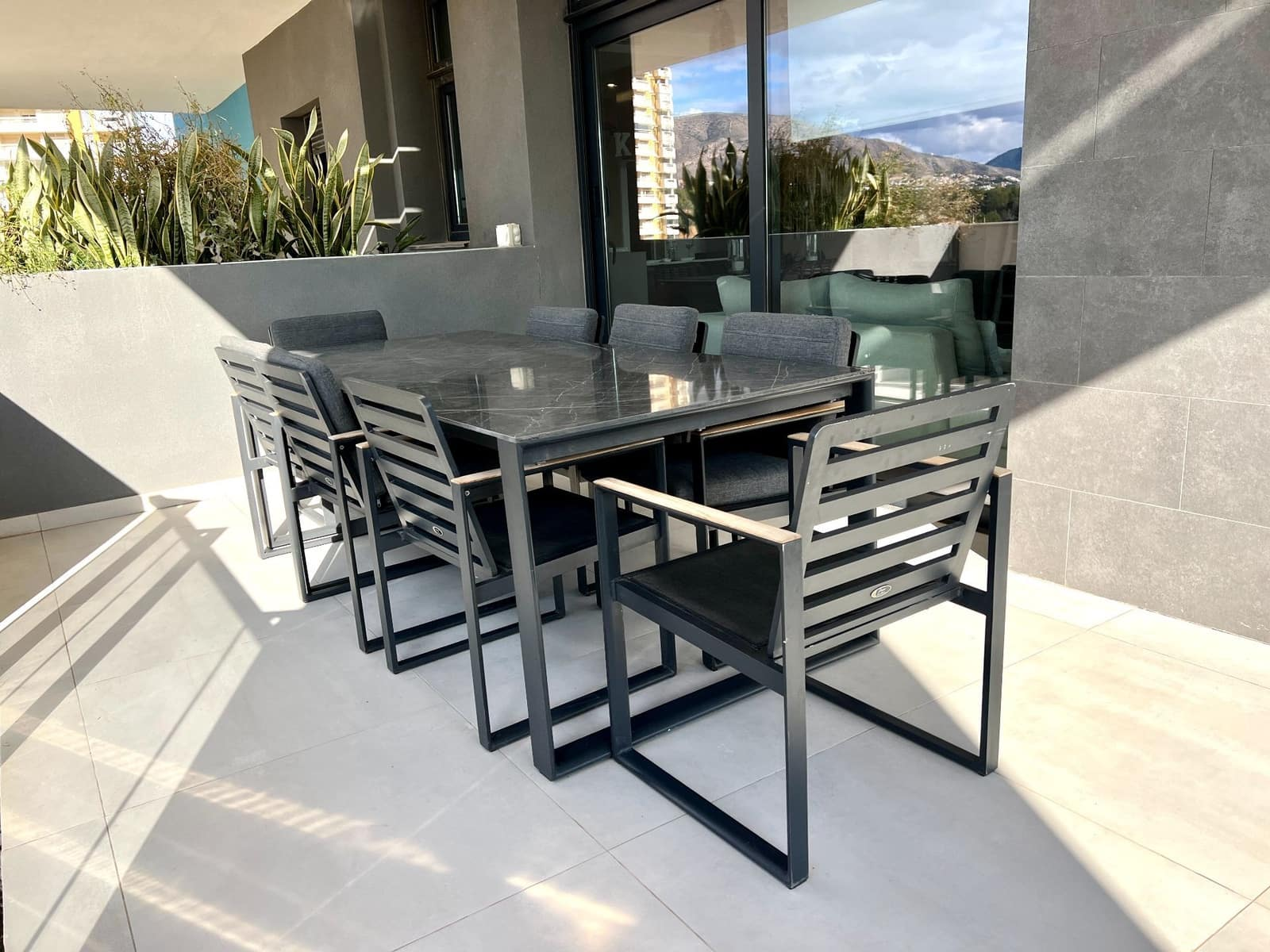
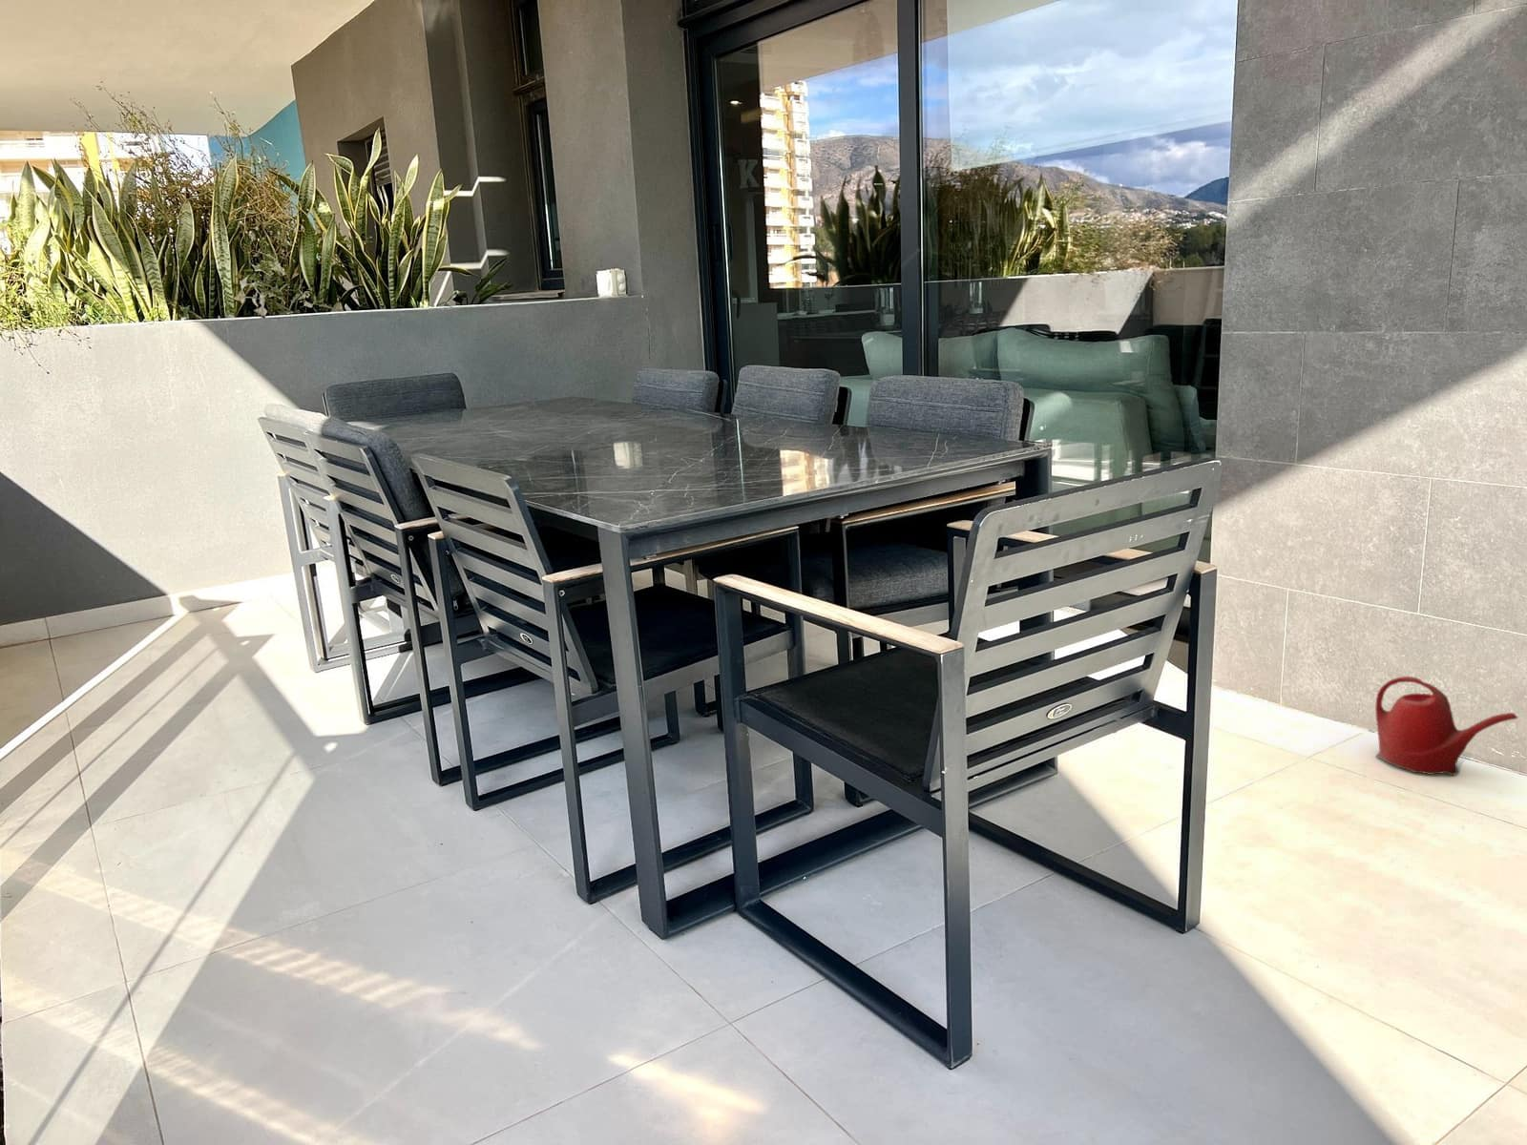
+ watering can (1442, 728)
